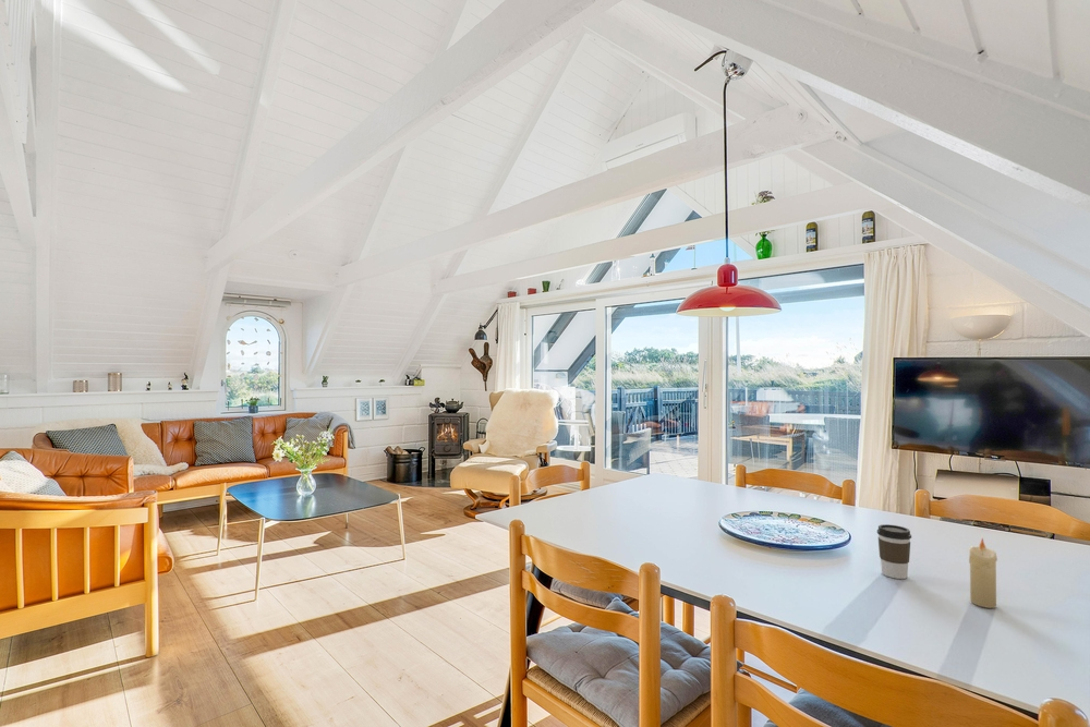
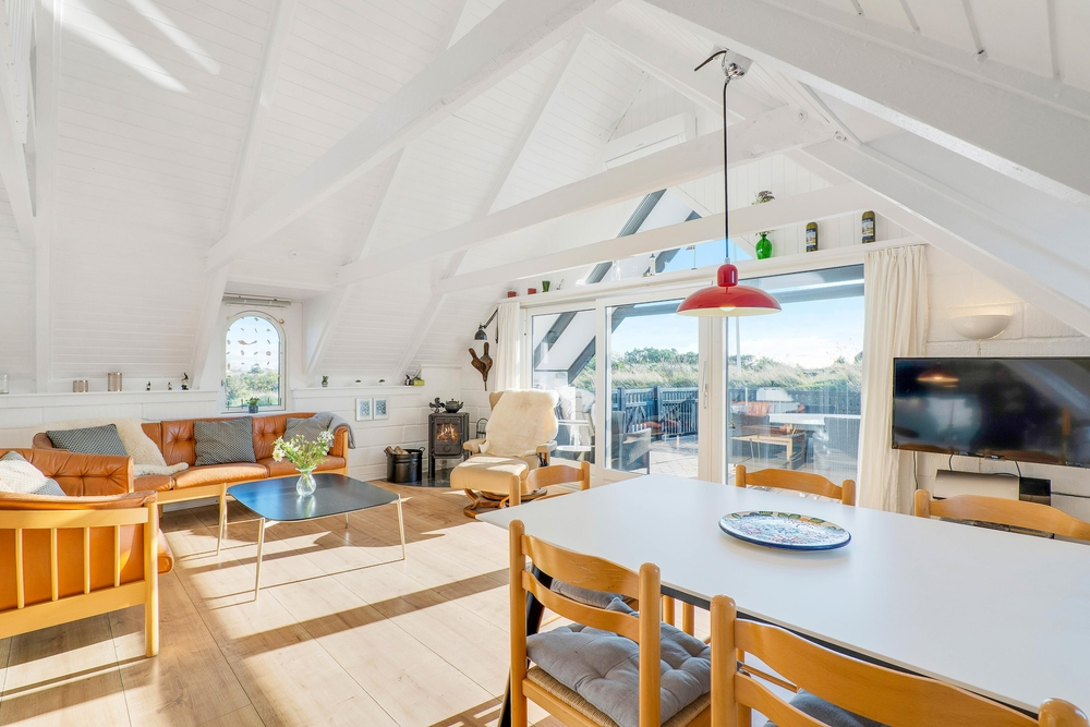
- coffee cup (894, 550)
- candle (983, 570)
